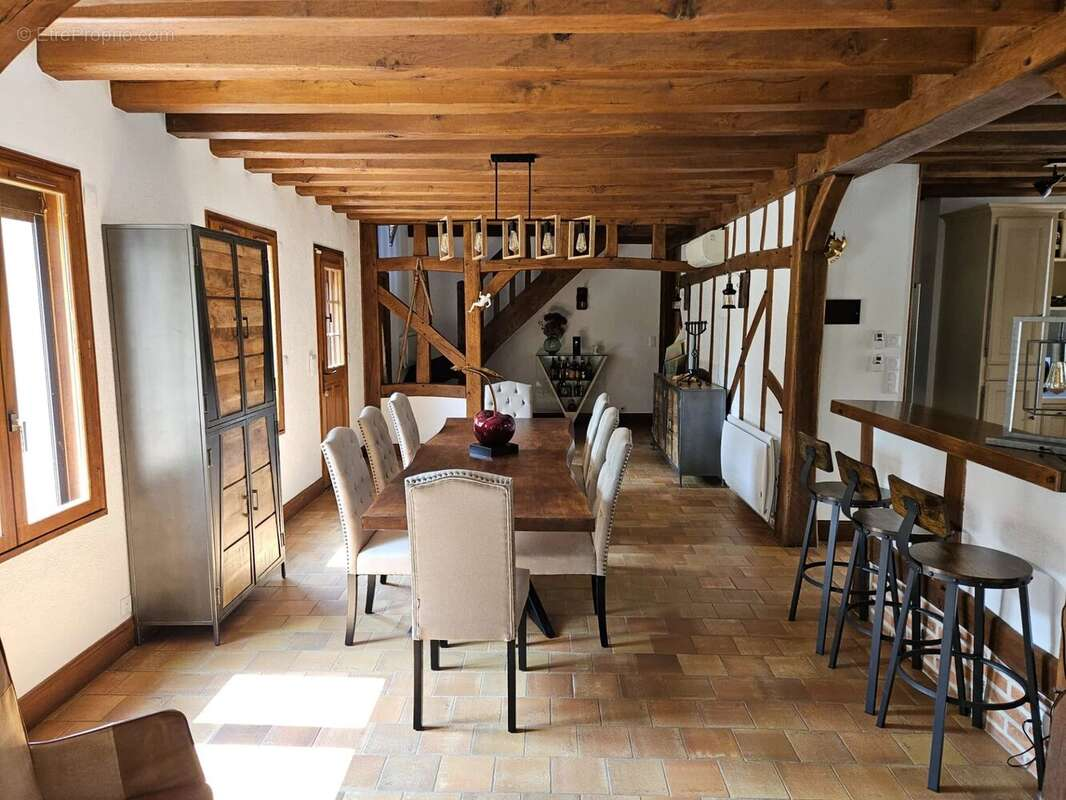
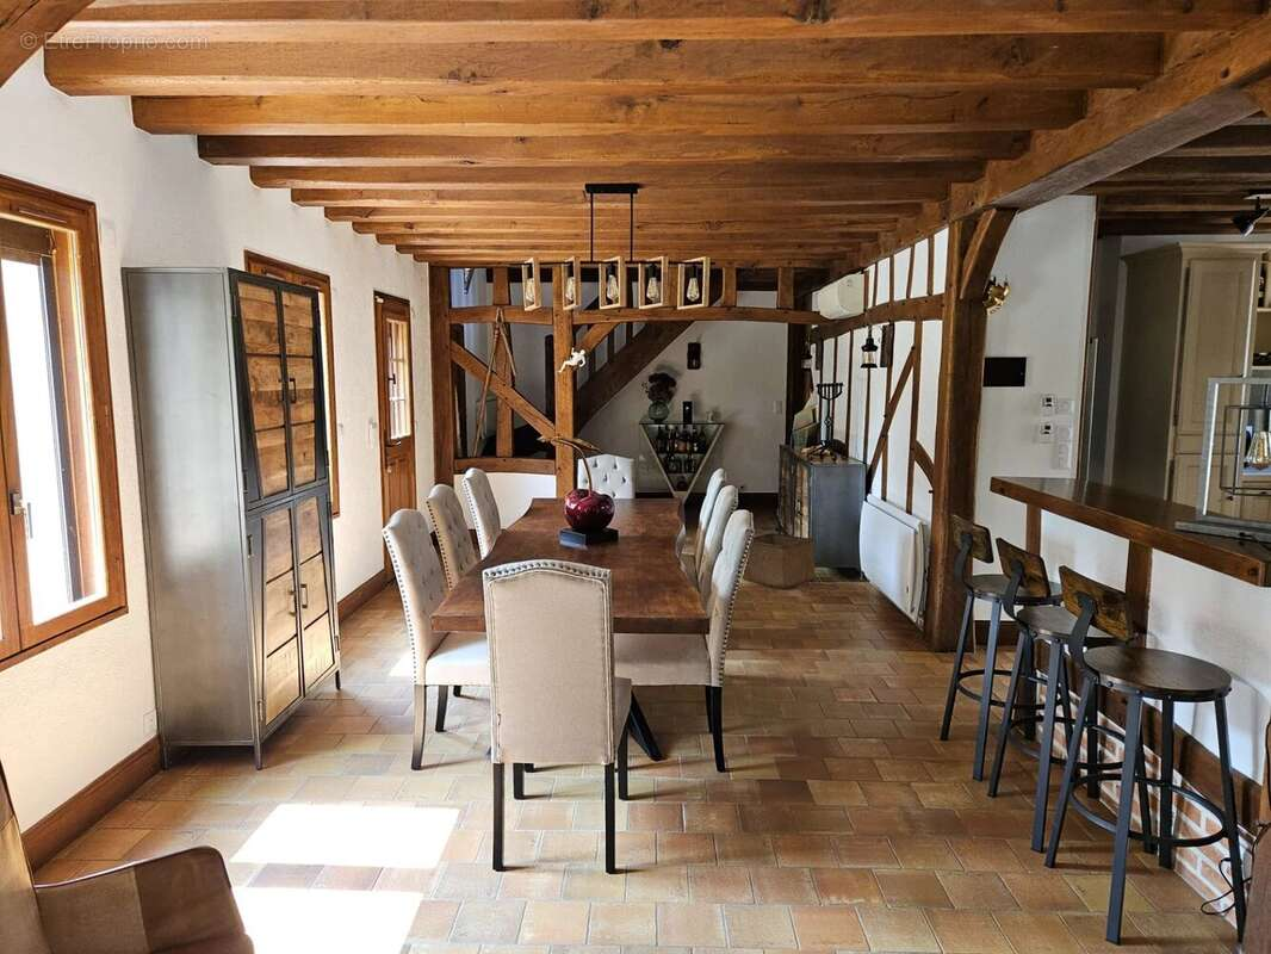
+ storage bin (777, 559)
